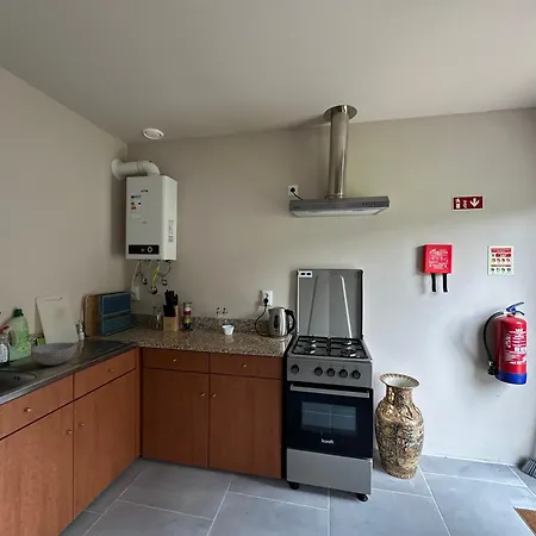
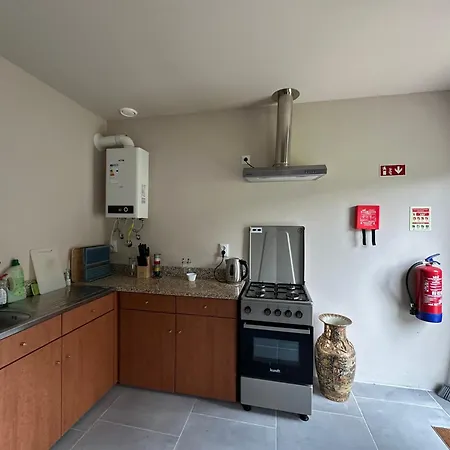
- bowl (54, 355)
